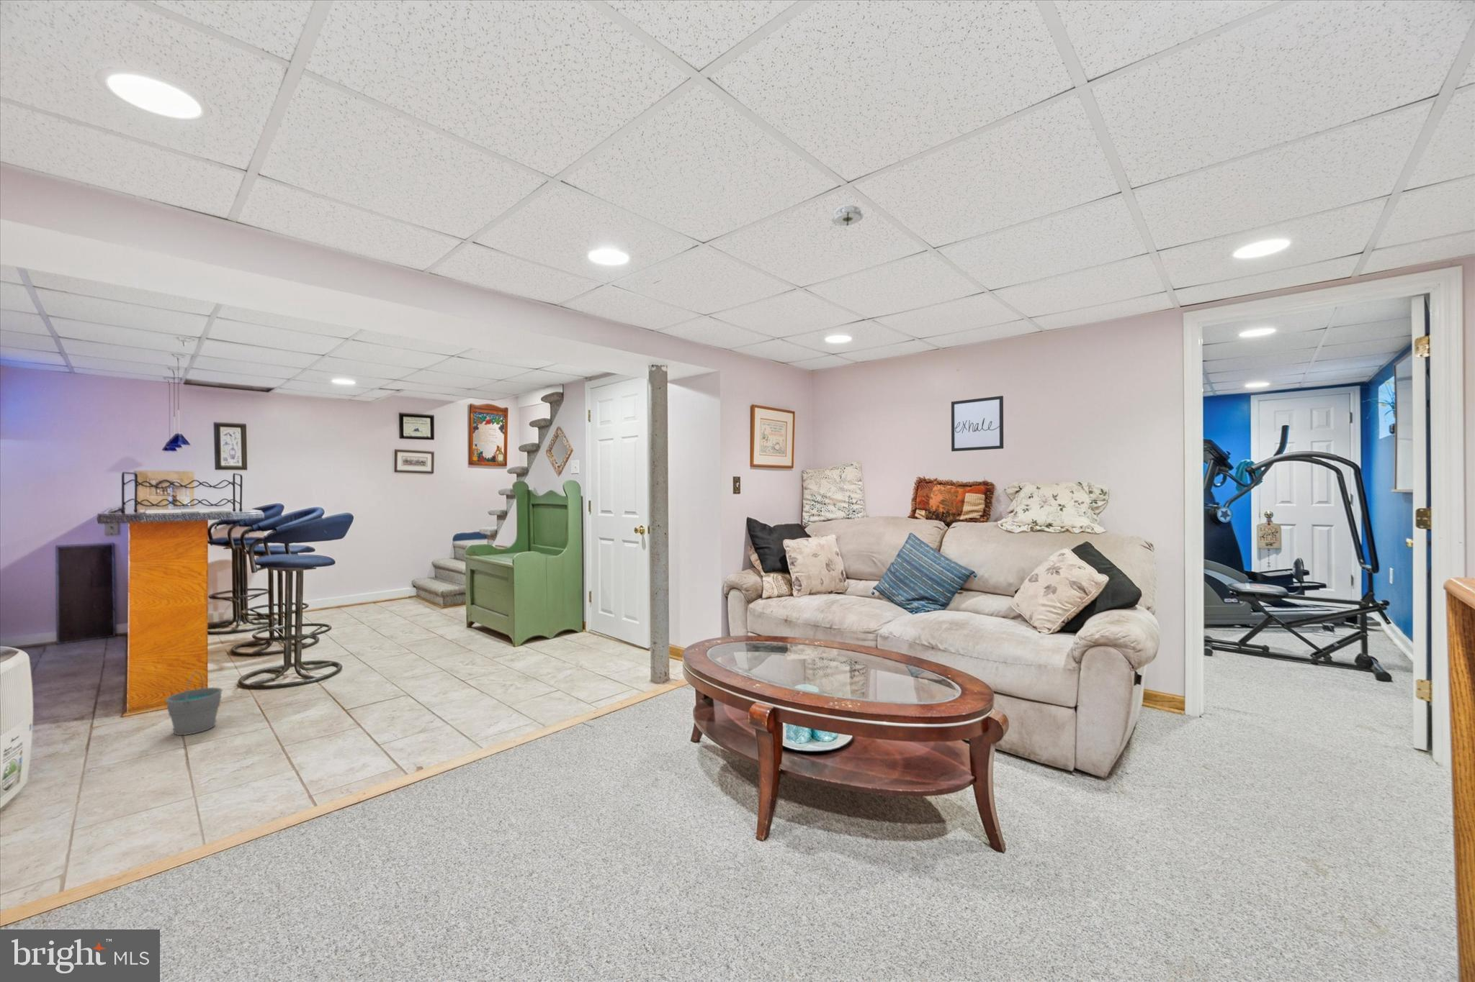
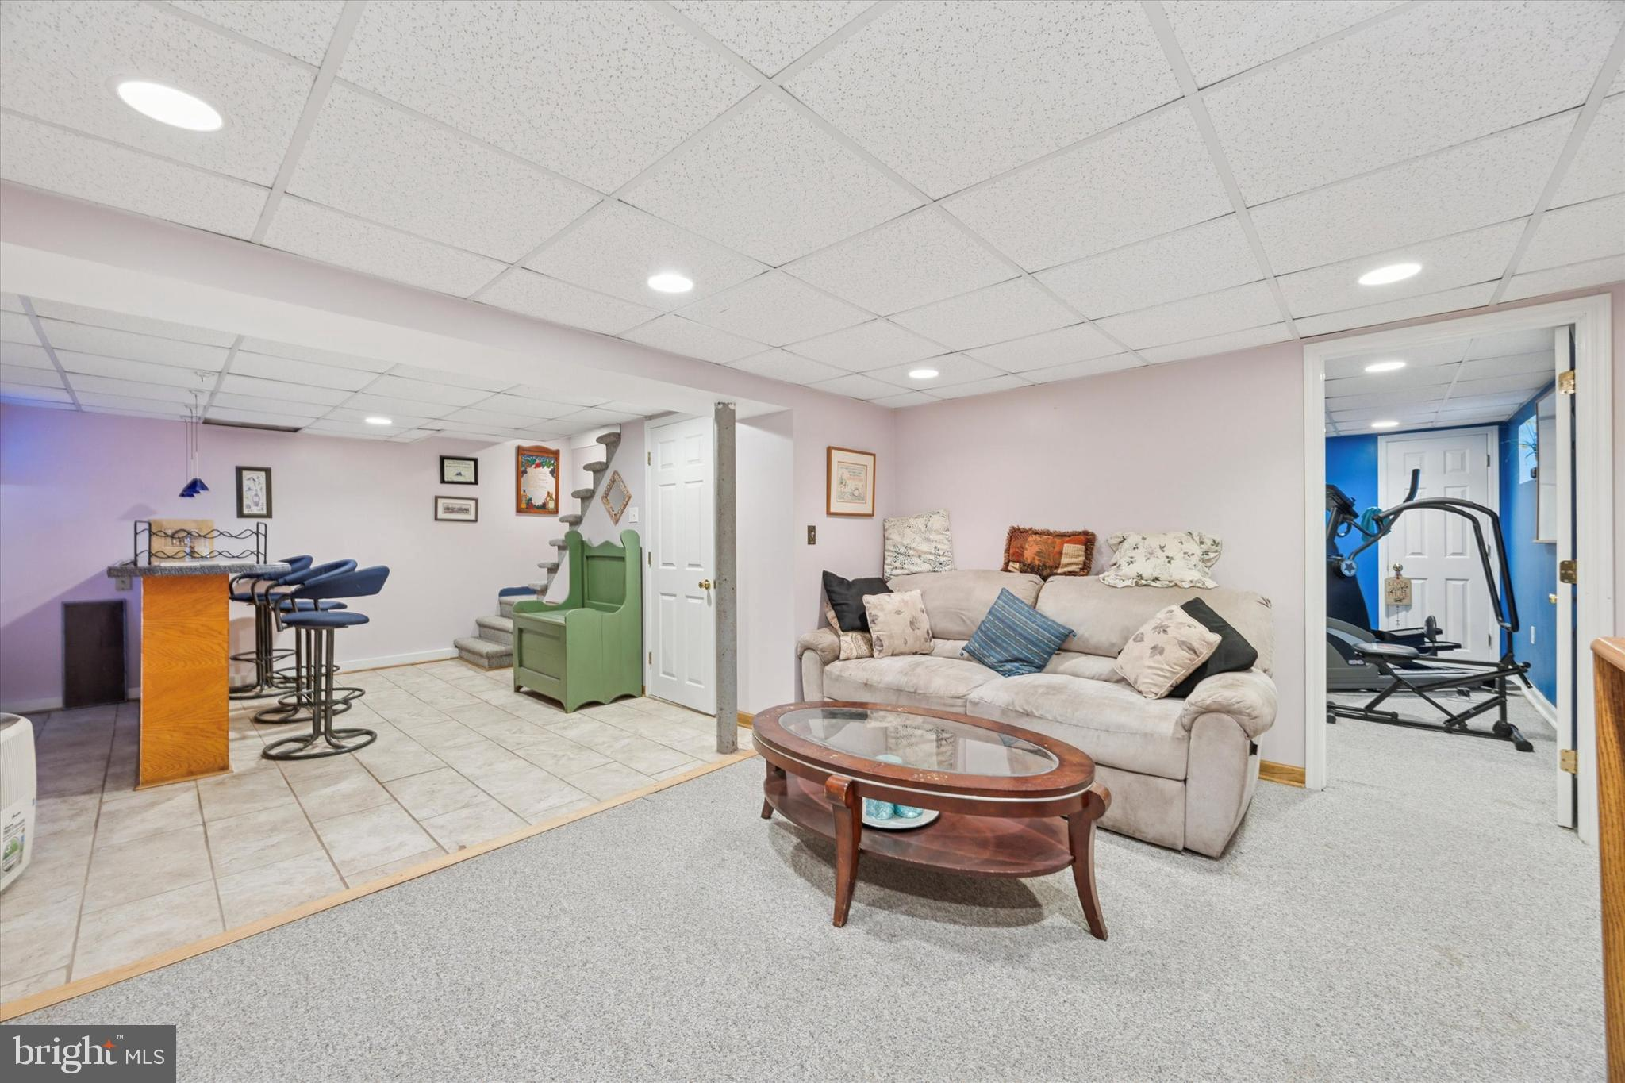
- bucket (194, 700)
- smoke detector (847, 216)
- wall art (976, 424)
